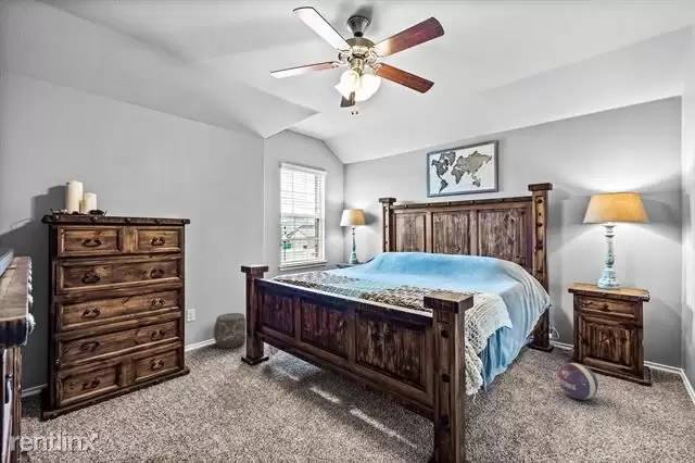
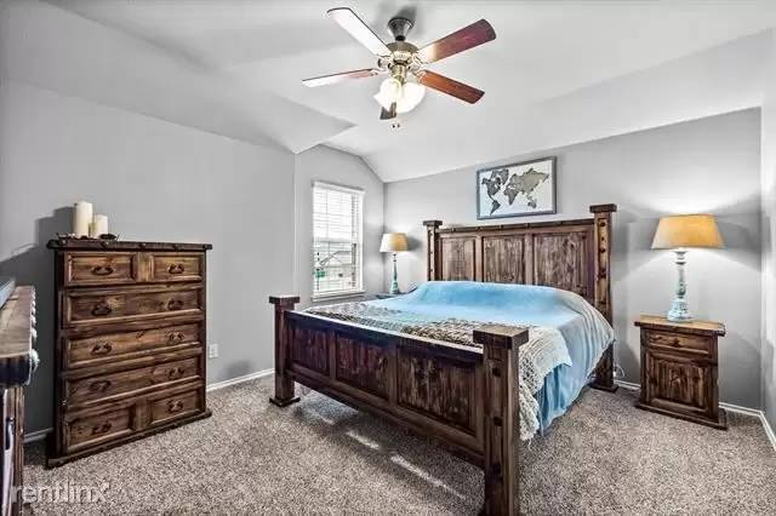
- woven basket (230, 329)
- ball (577, 380)
